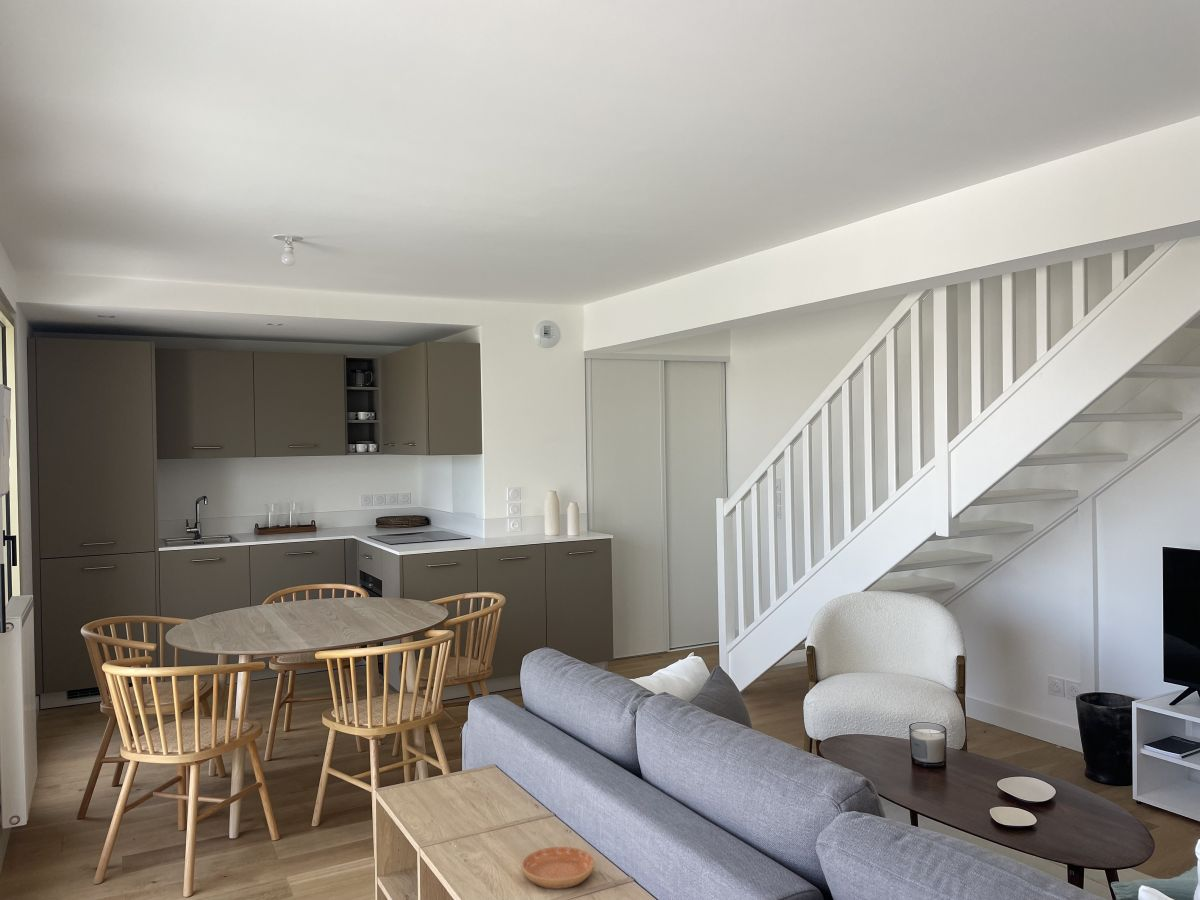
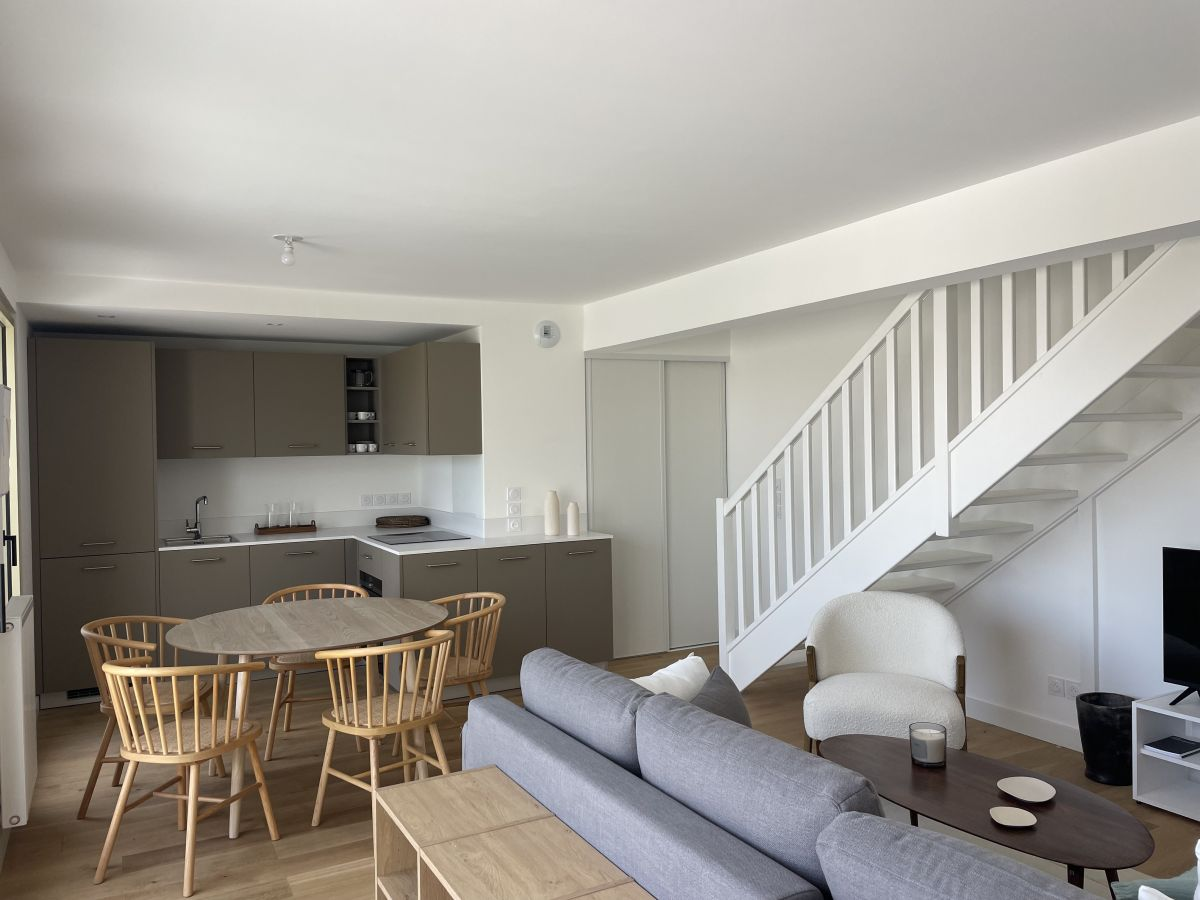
- saucer (558, 868)
